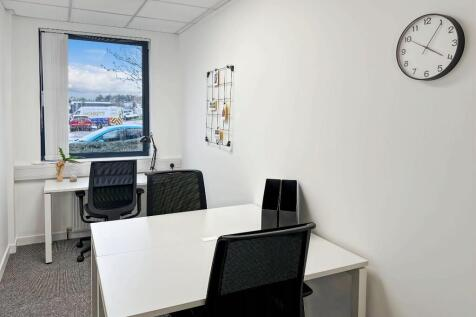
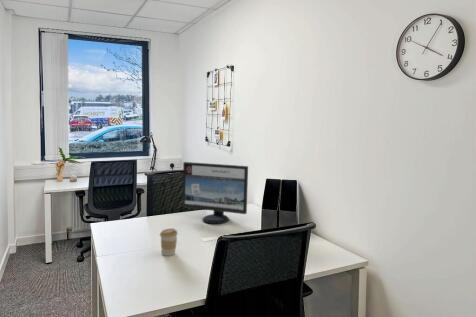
+ coffee cup (168, 241)
+ computer monitor (216, 192)
